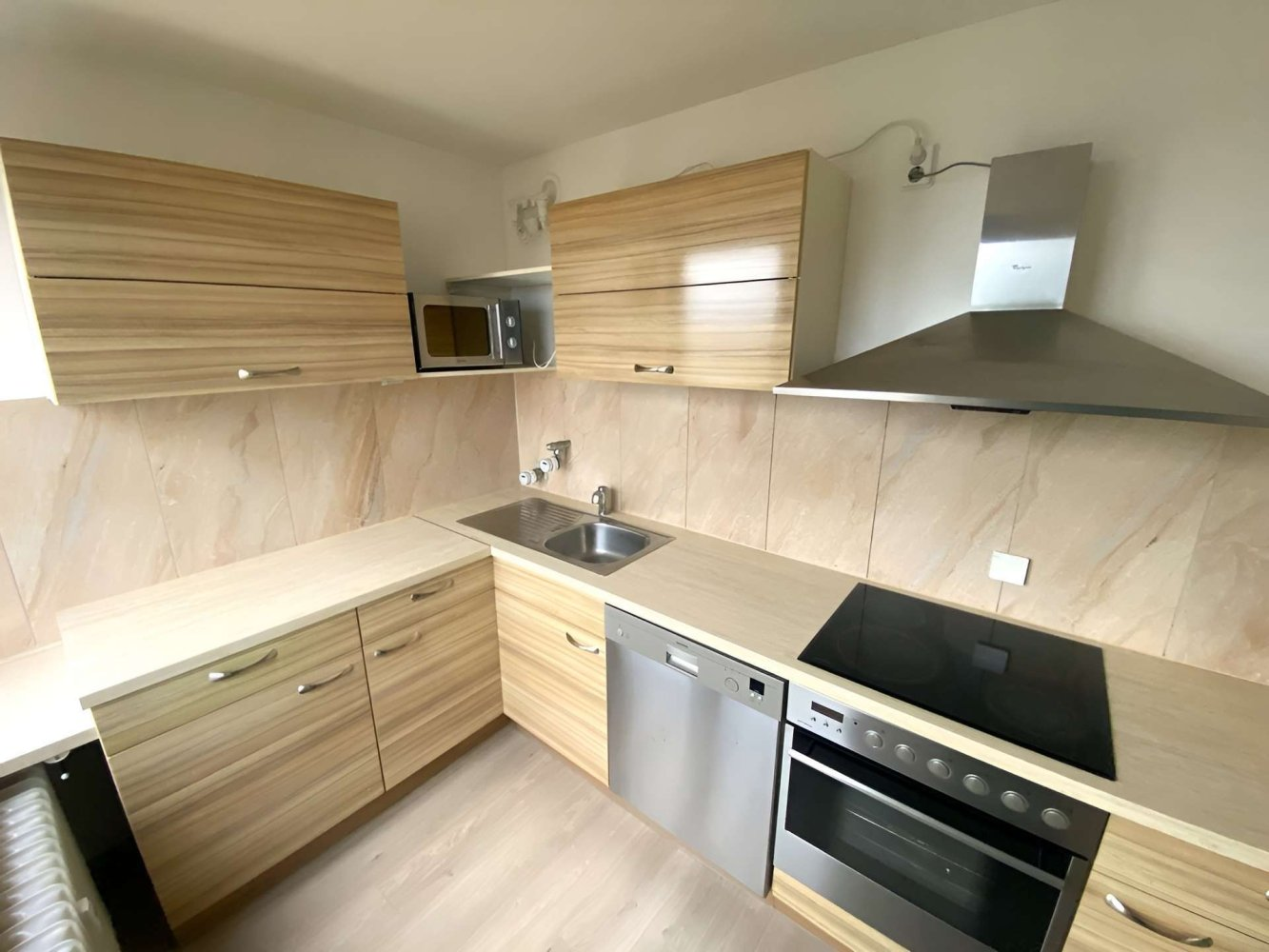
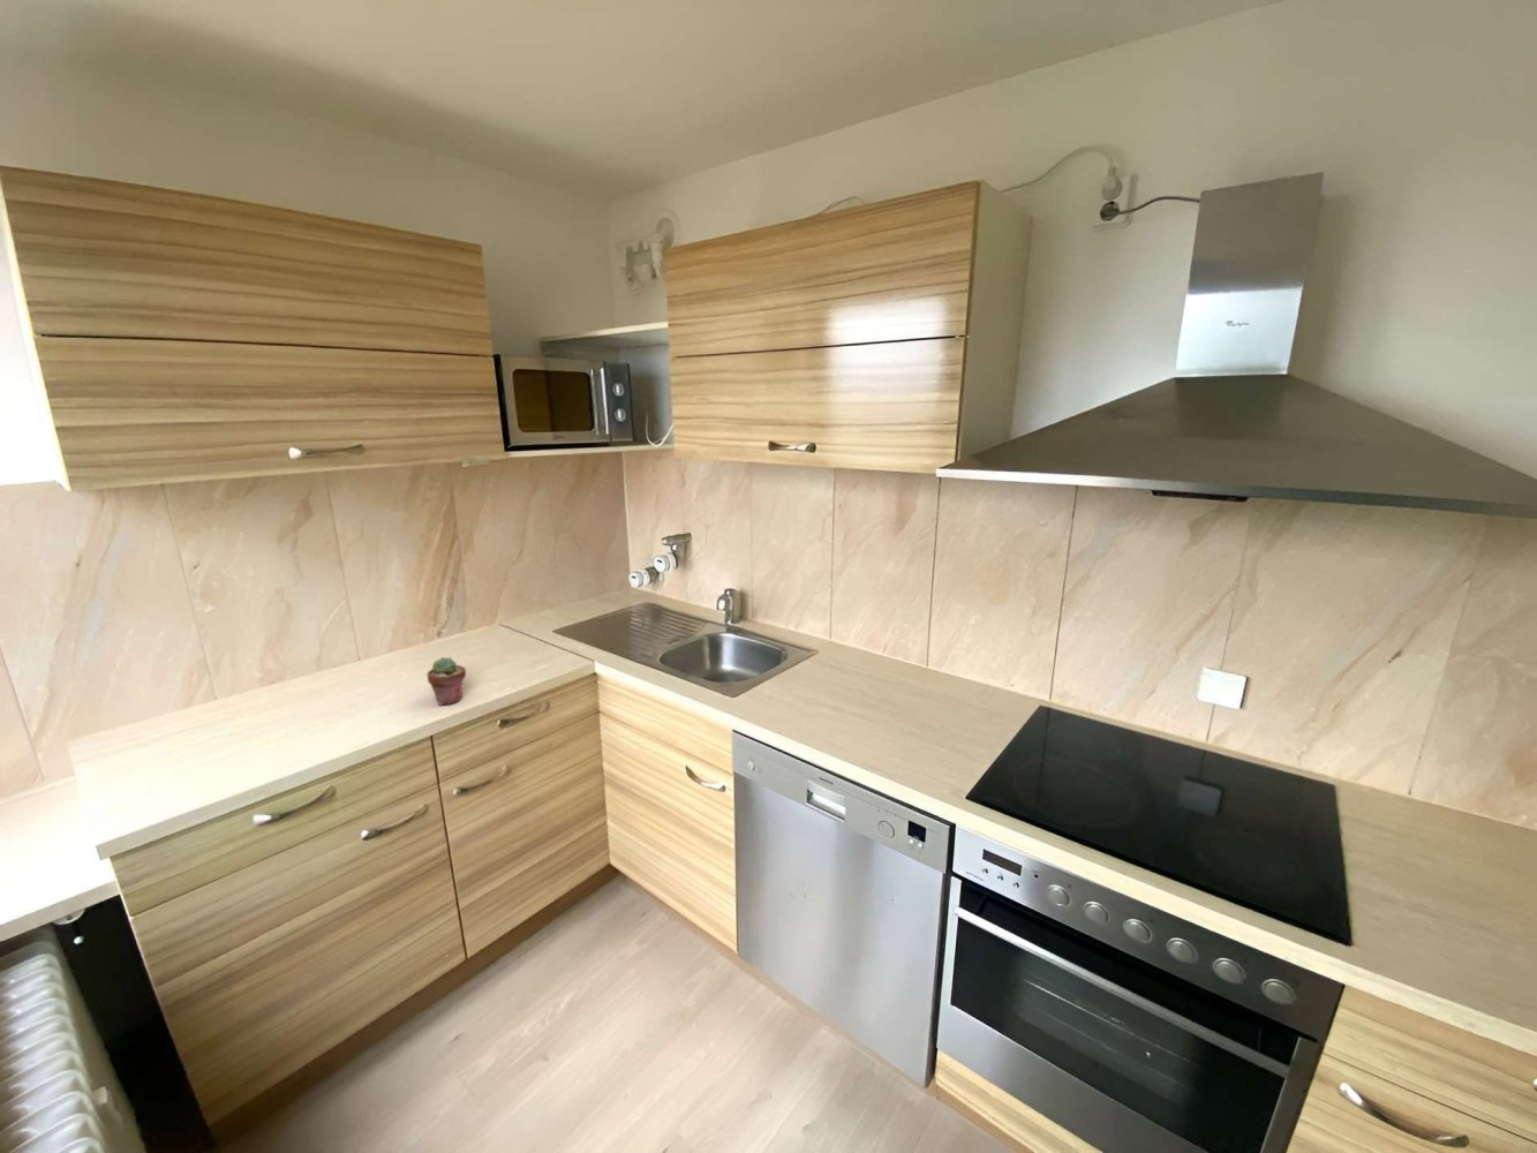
+ potted succulent (446, 679)
